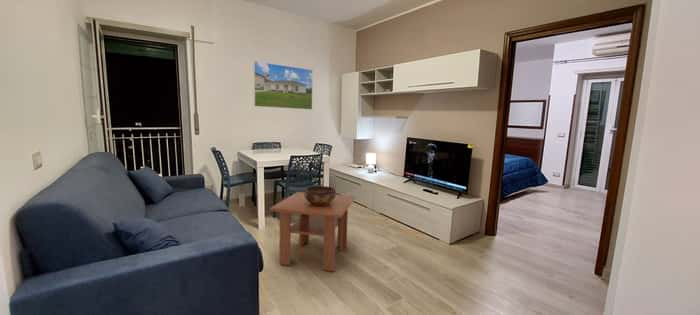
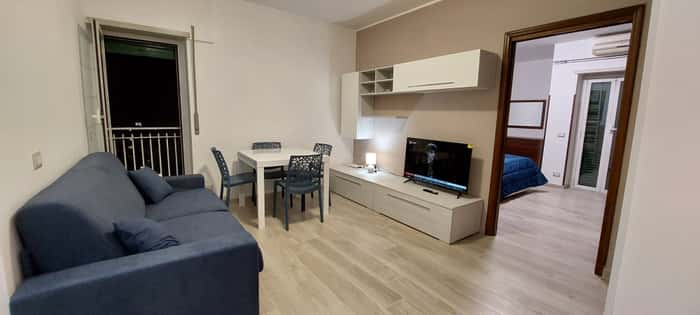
- coffee table (315, 228)
- decorative bowl (319, 195)
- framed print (284, 87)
